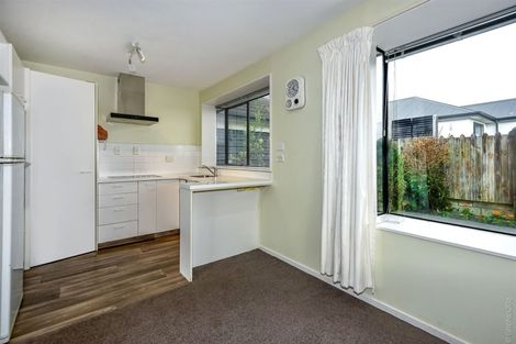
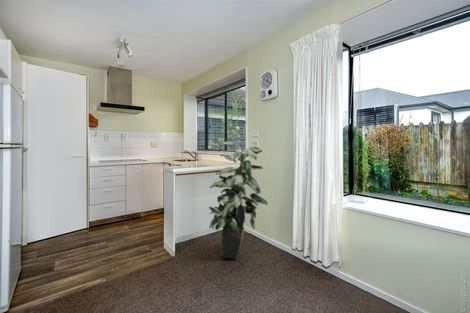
+ indoor plant (234, 198)
